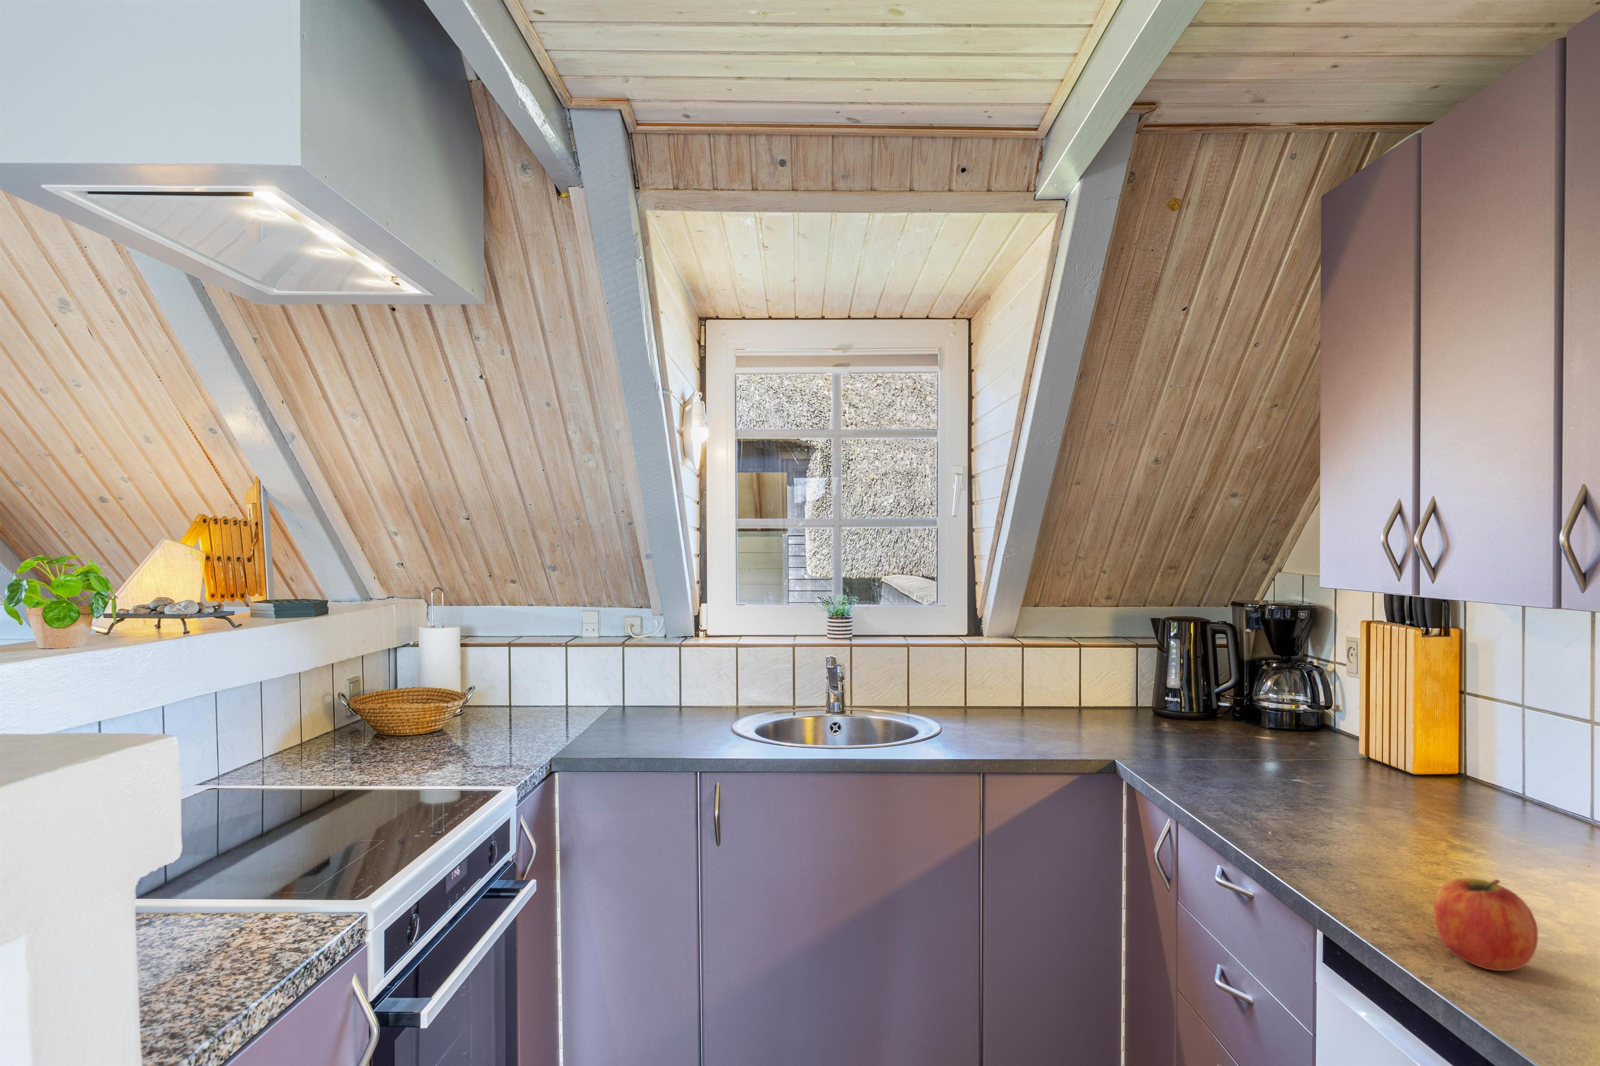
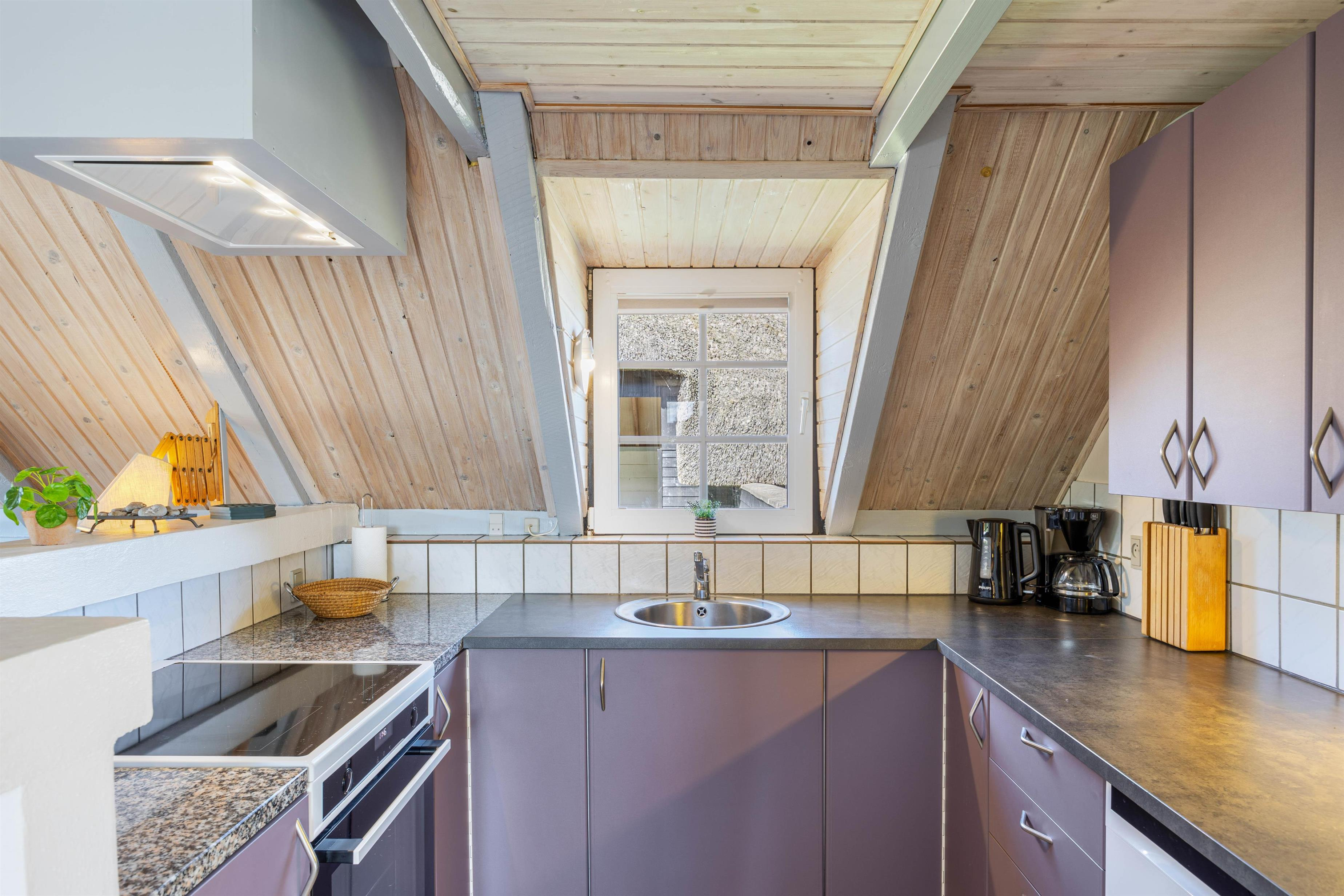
- fruit (1483, 918)
